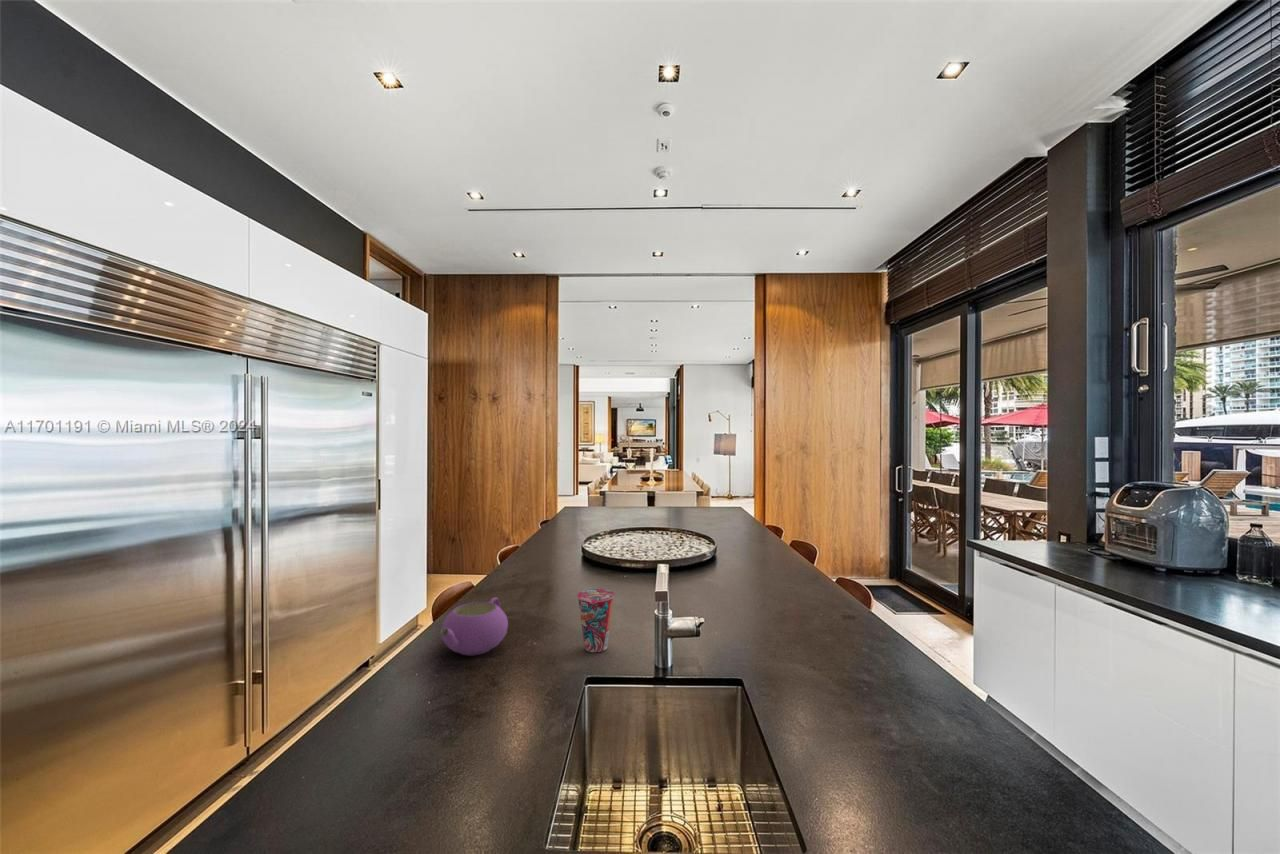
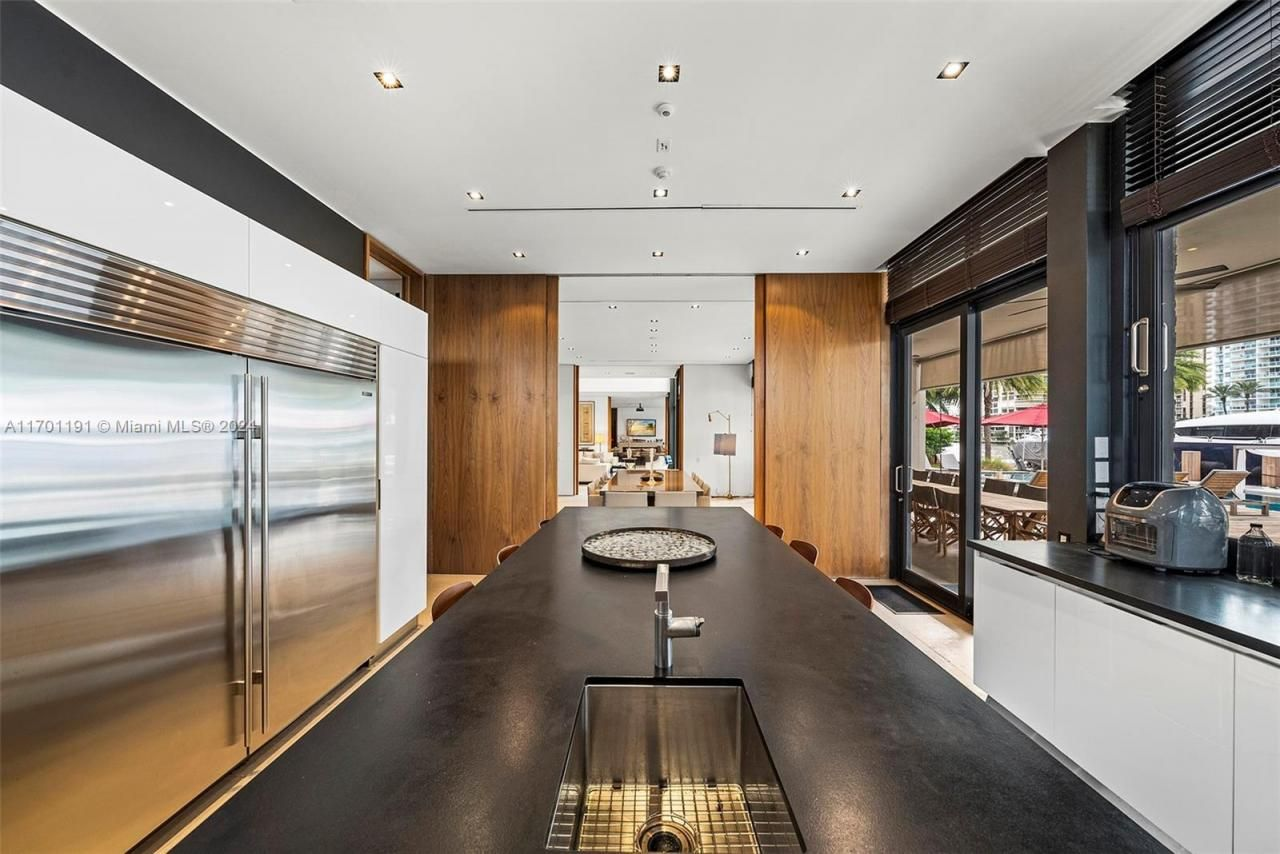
- teapot (473, 629)
- cup (596, 621)
